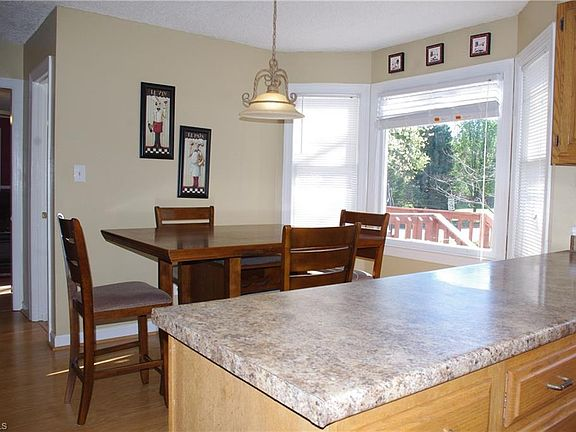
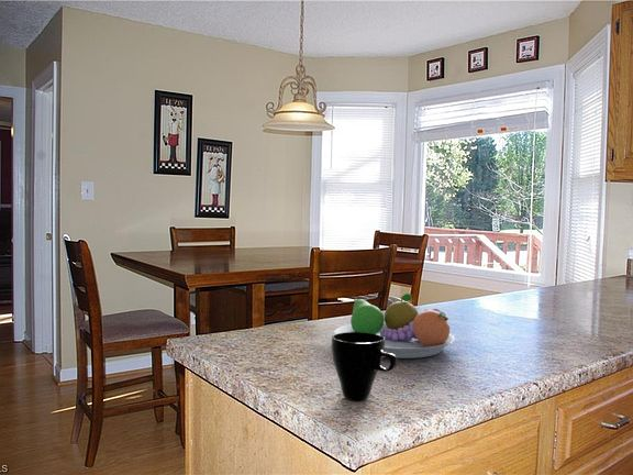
+ fruit bowl (392, 321)
+ cup (365, 368)
